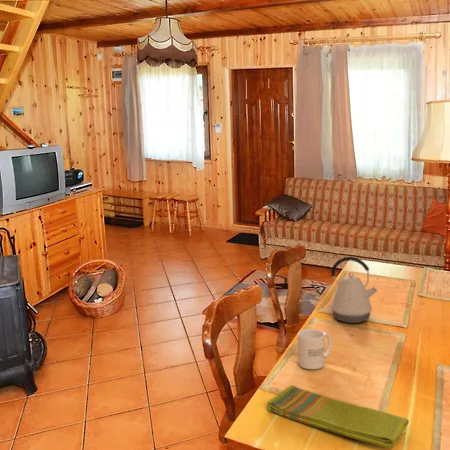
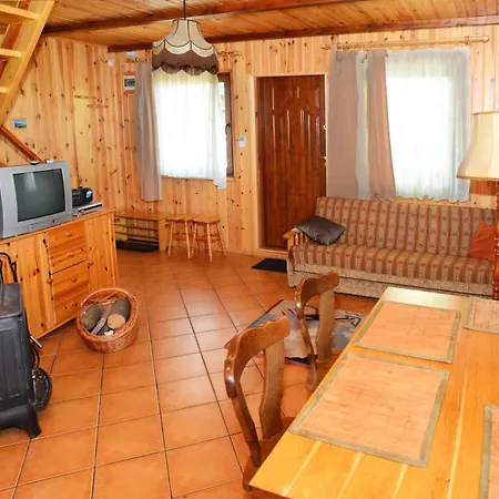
- kettle (352, 287)
- dish towel (335, 412)
- mug (313, 347)
